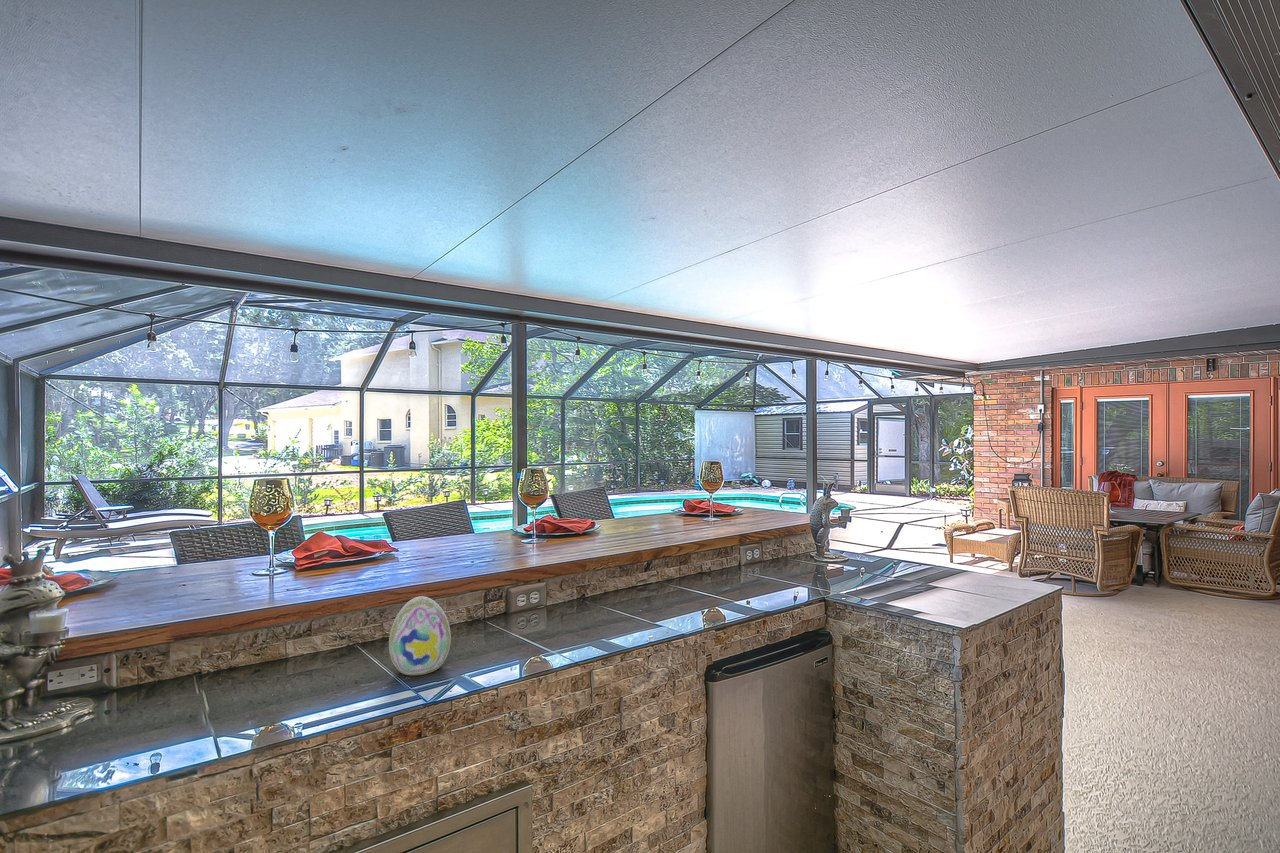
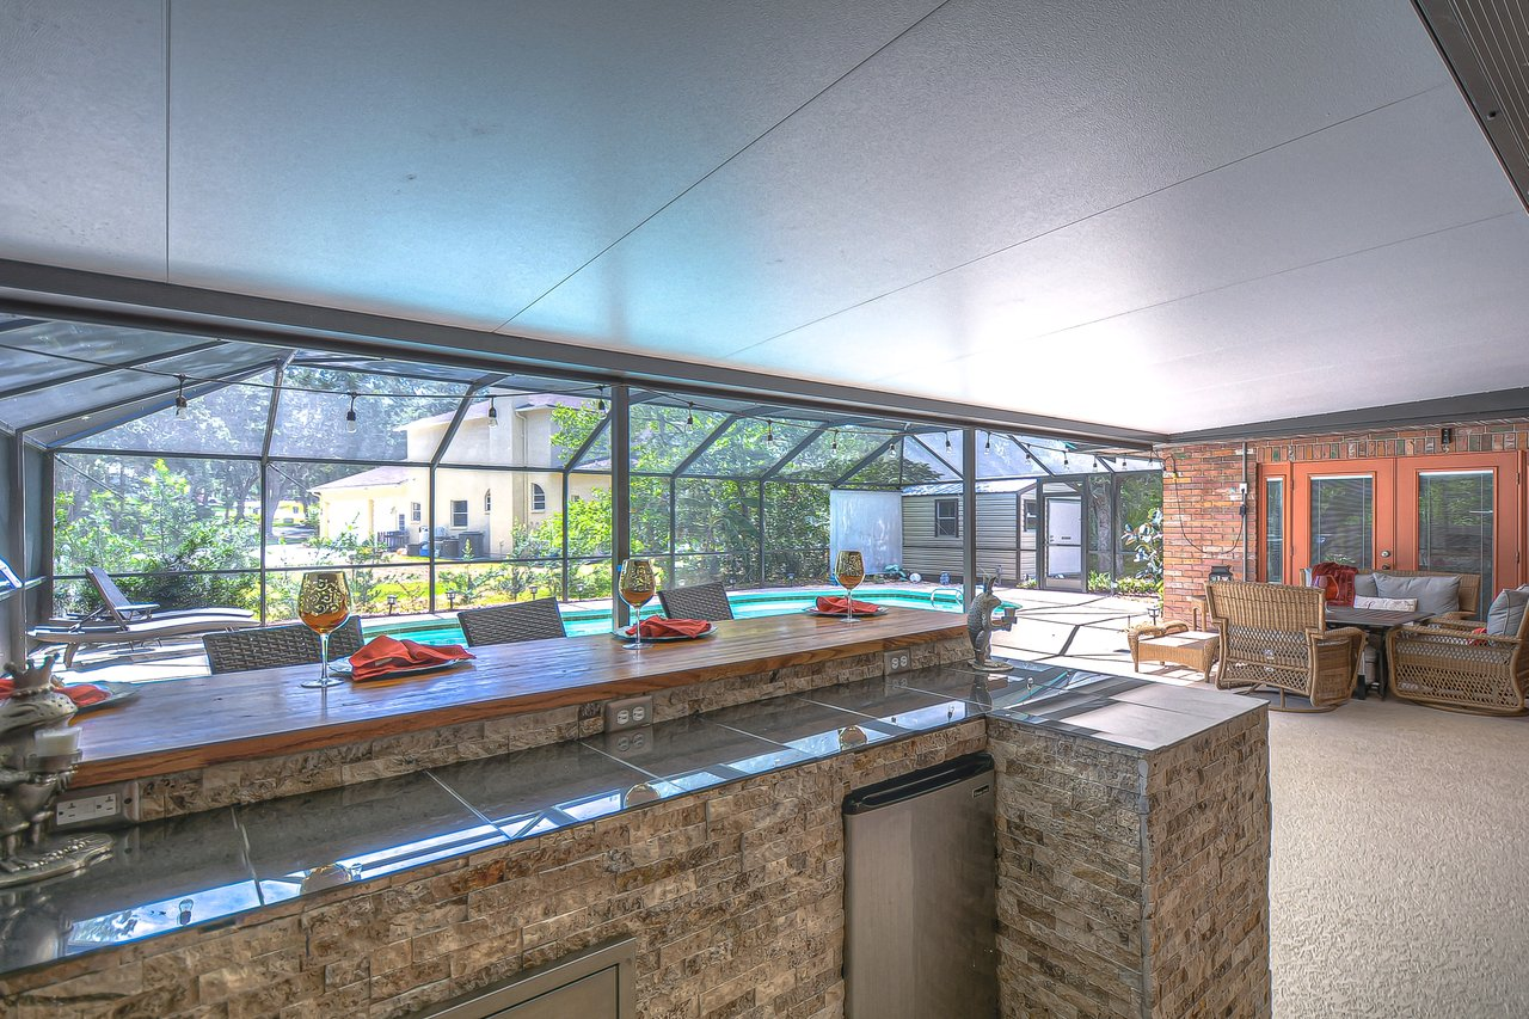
- decorative egg (420, 632)
